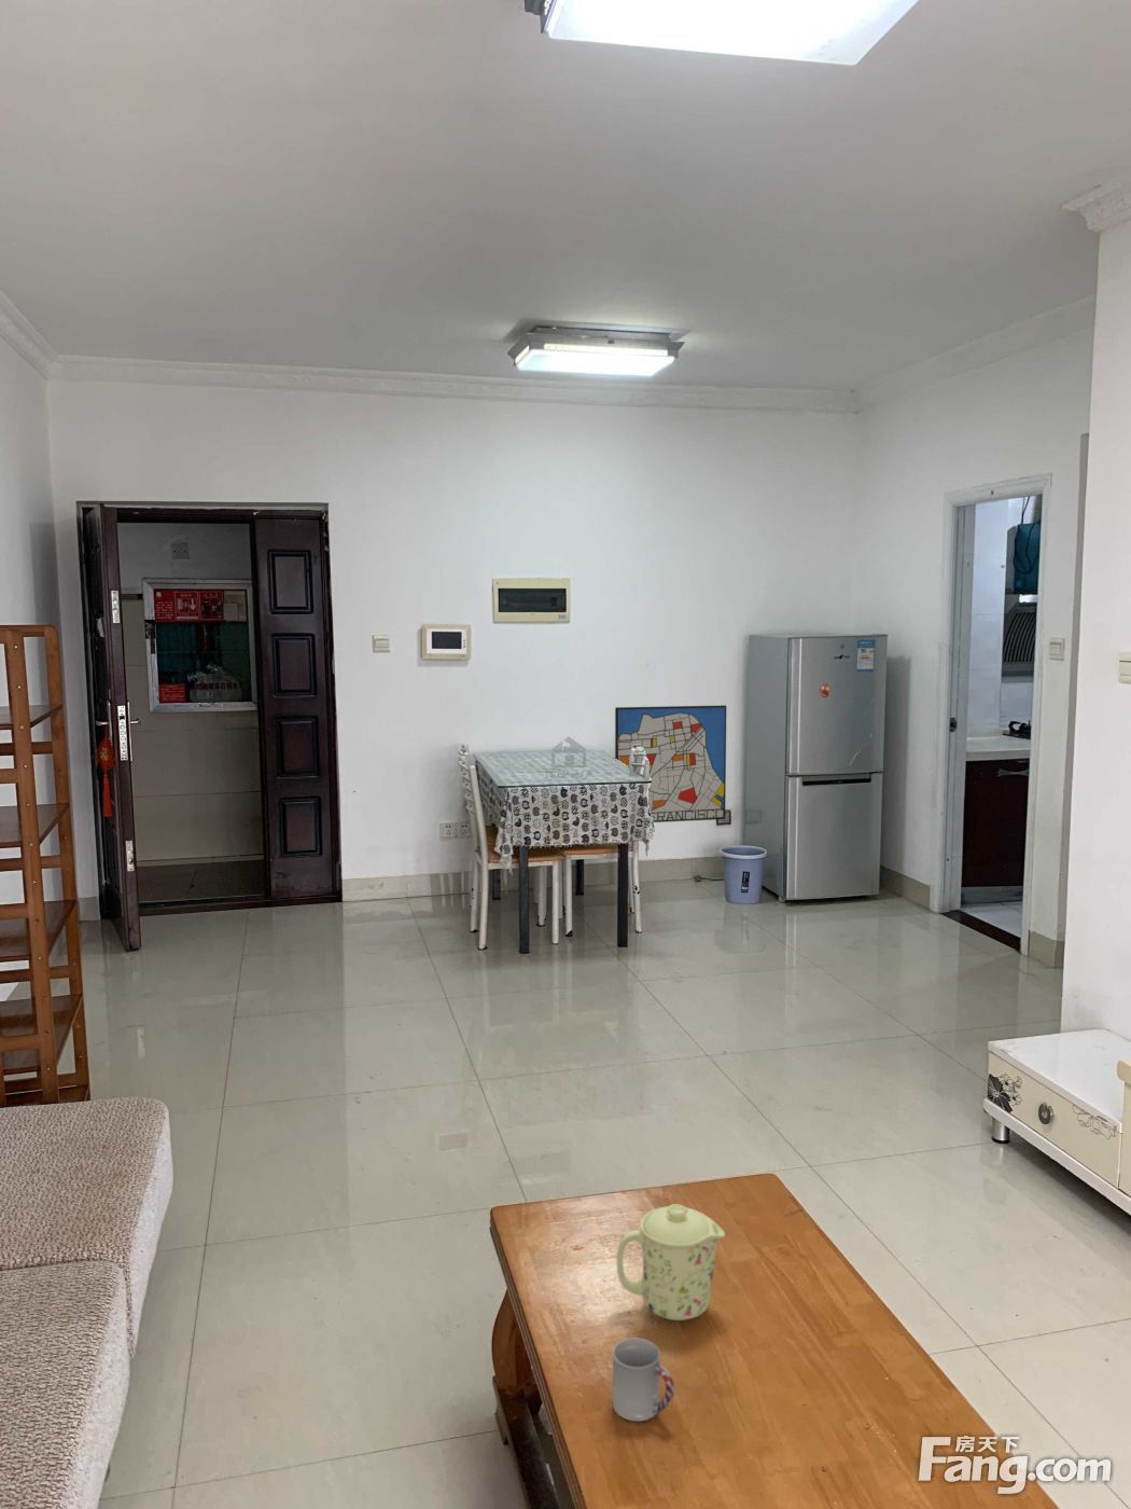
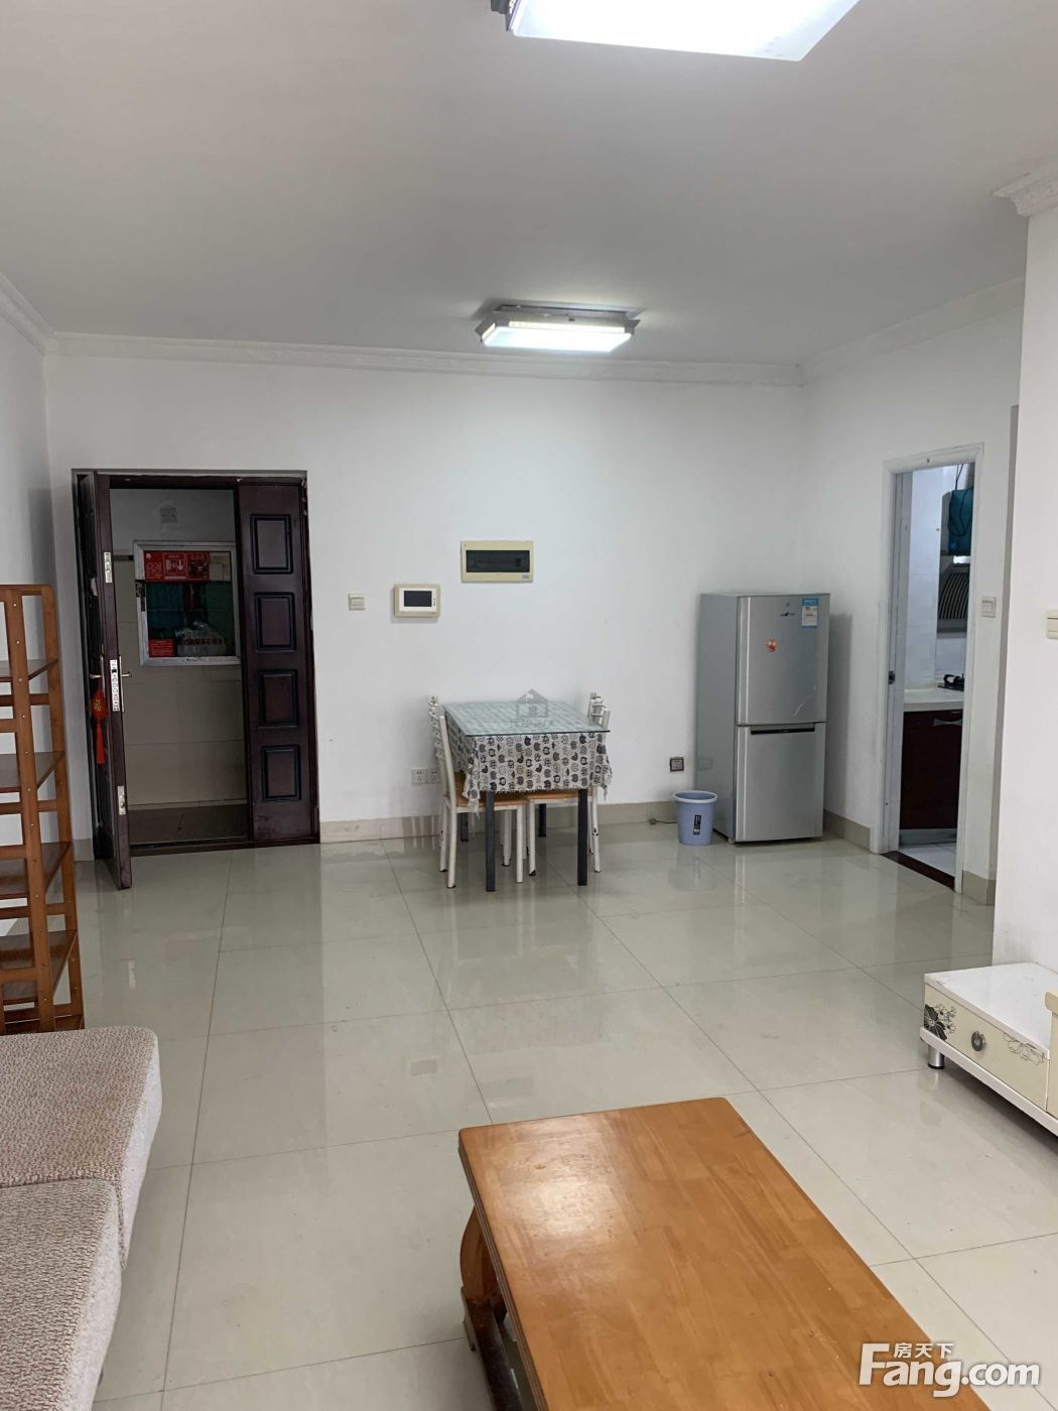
- wall art (671, 764)
- mug (670, 1258)
- cup (644, 1383)
